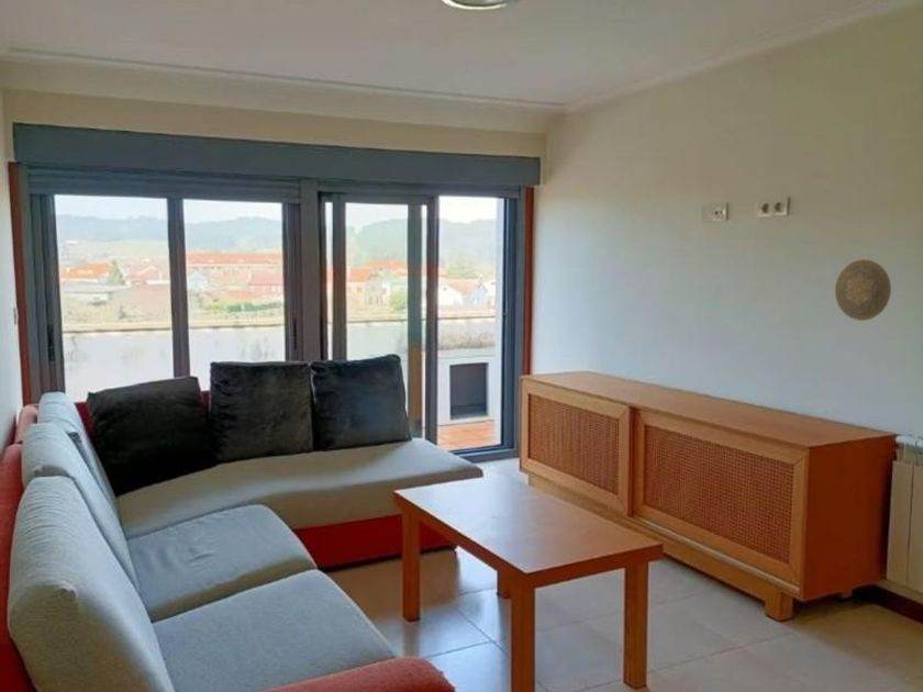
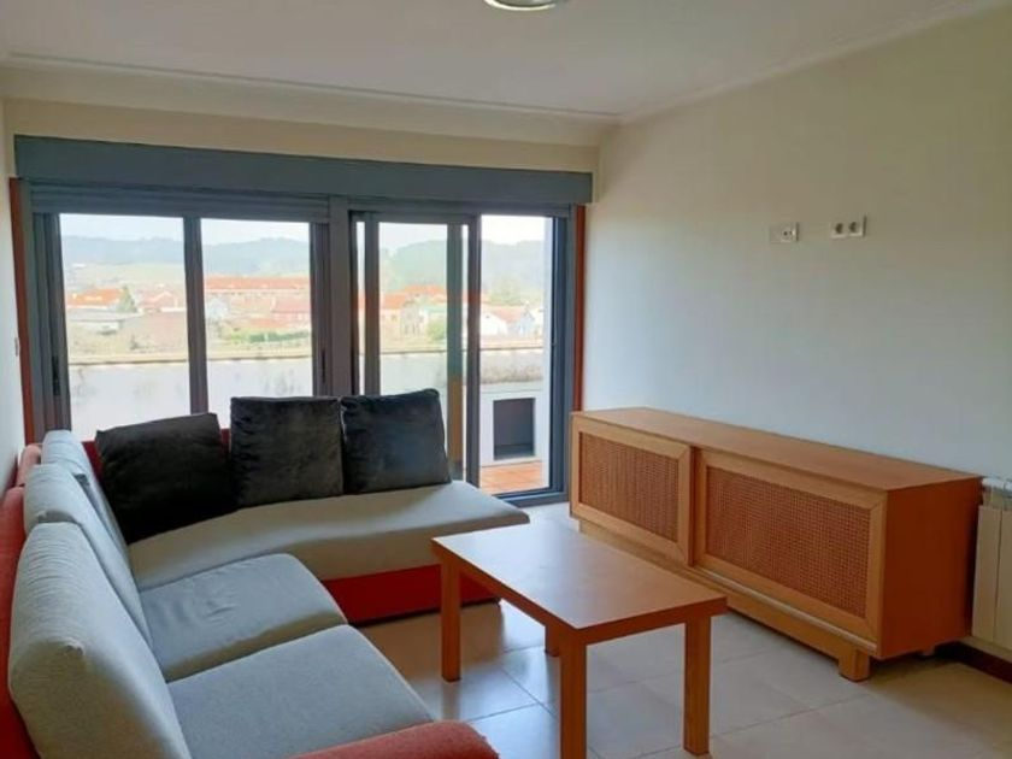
- decorative plate (859, 290)
